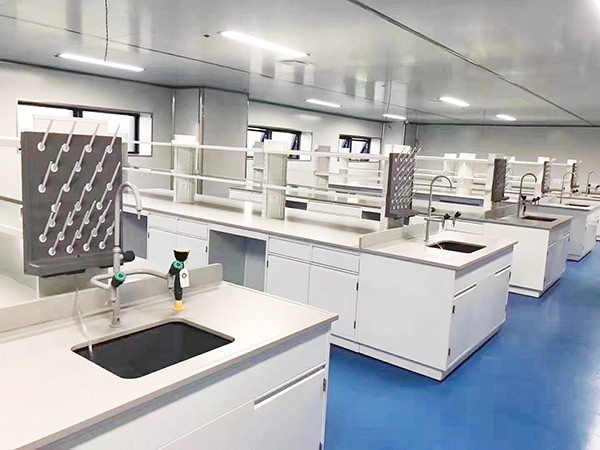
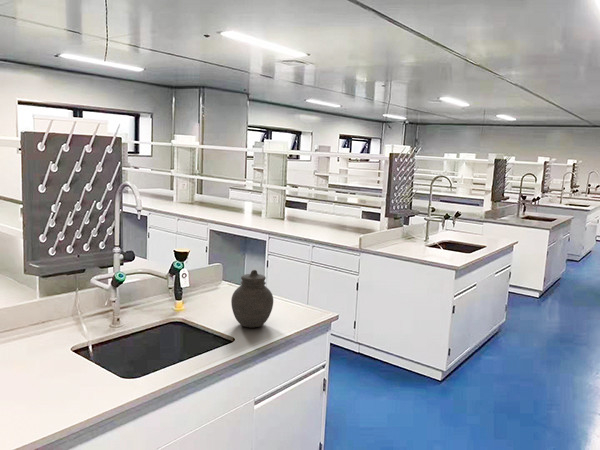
+ jar (252, 297)
